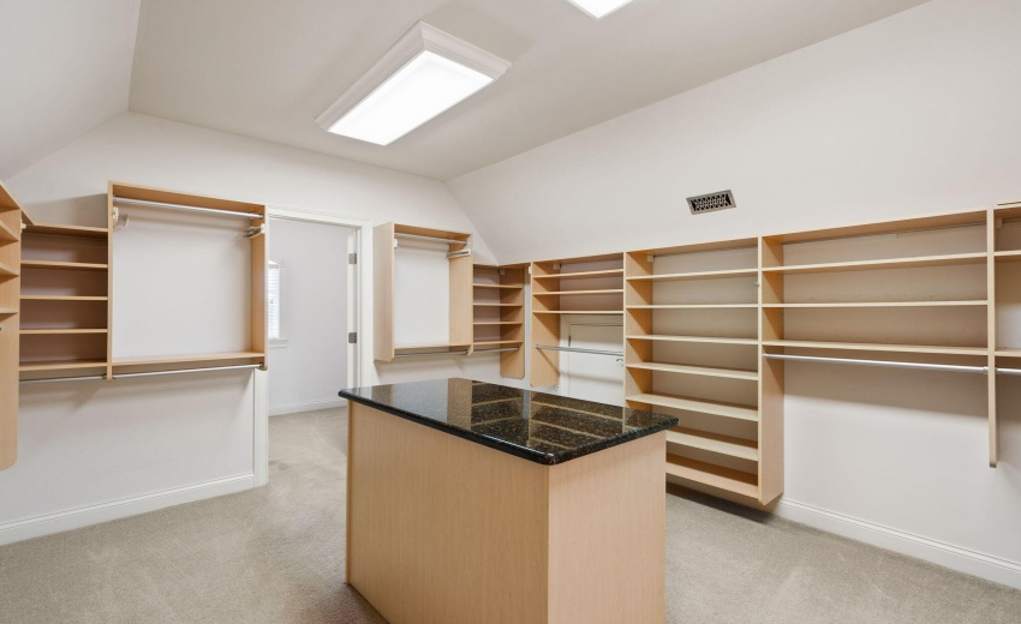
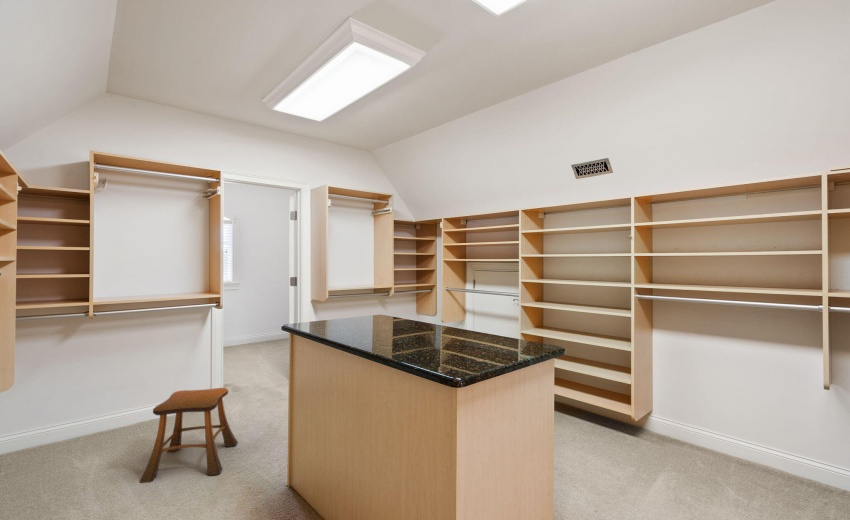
+ stool (193, 428)
